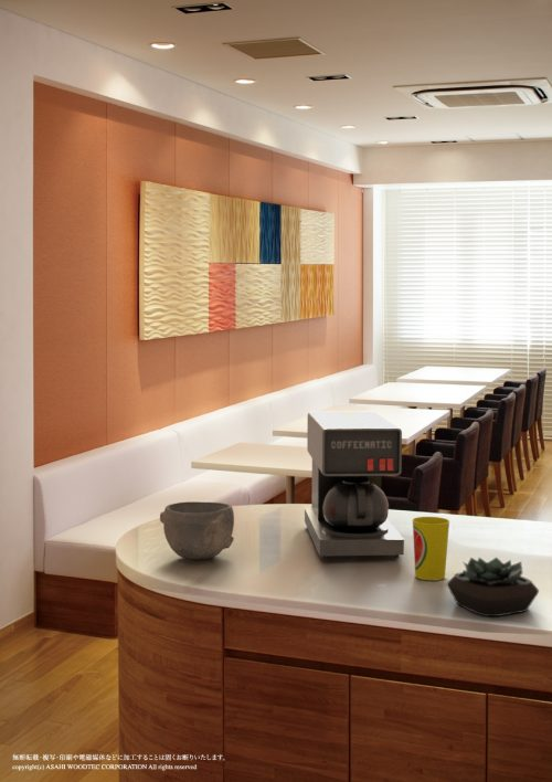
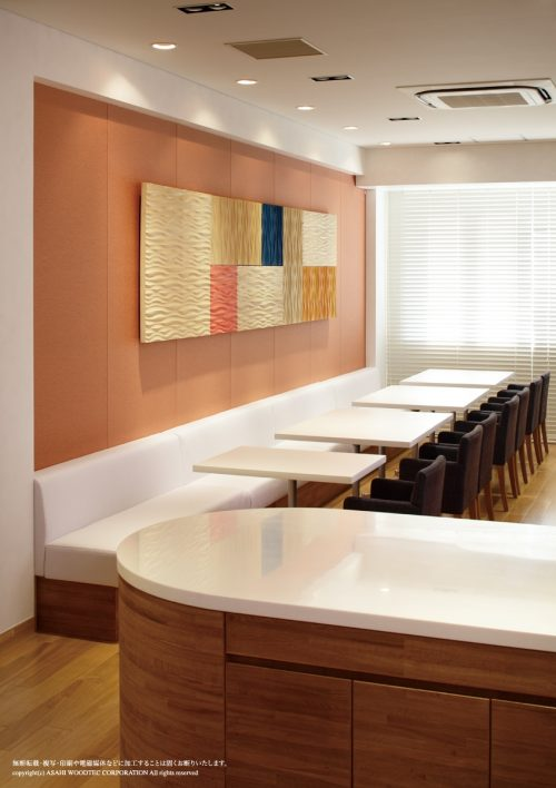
- bowl (200, 531)
- cup (429, 548)
- coffee maker (351, 480)
- succulent plant (492, 583)
